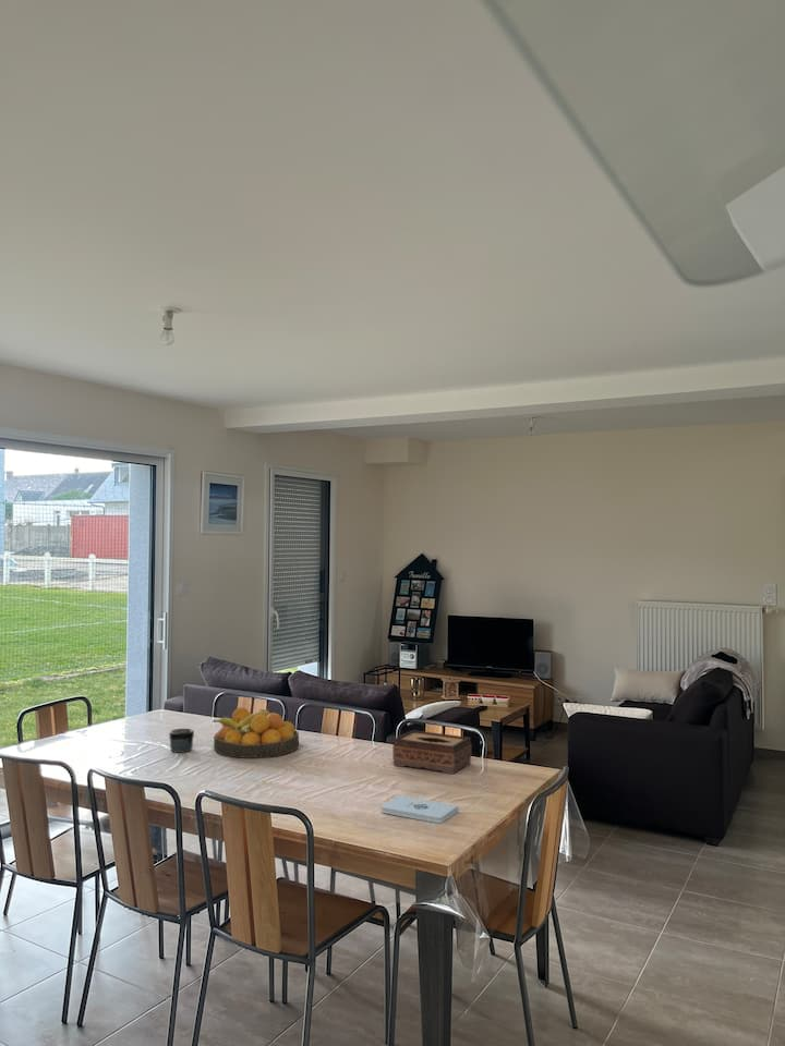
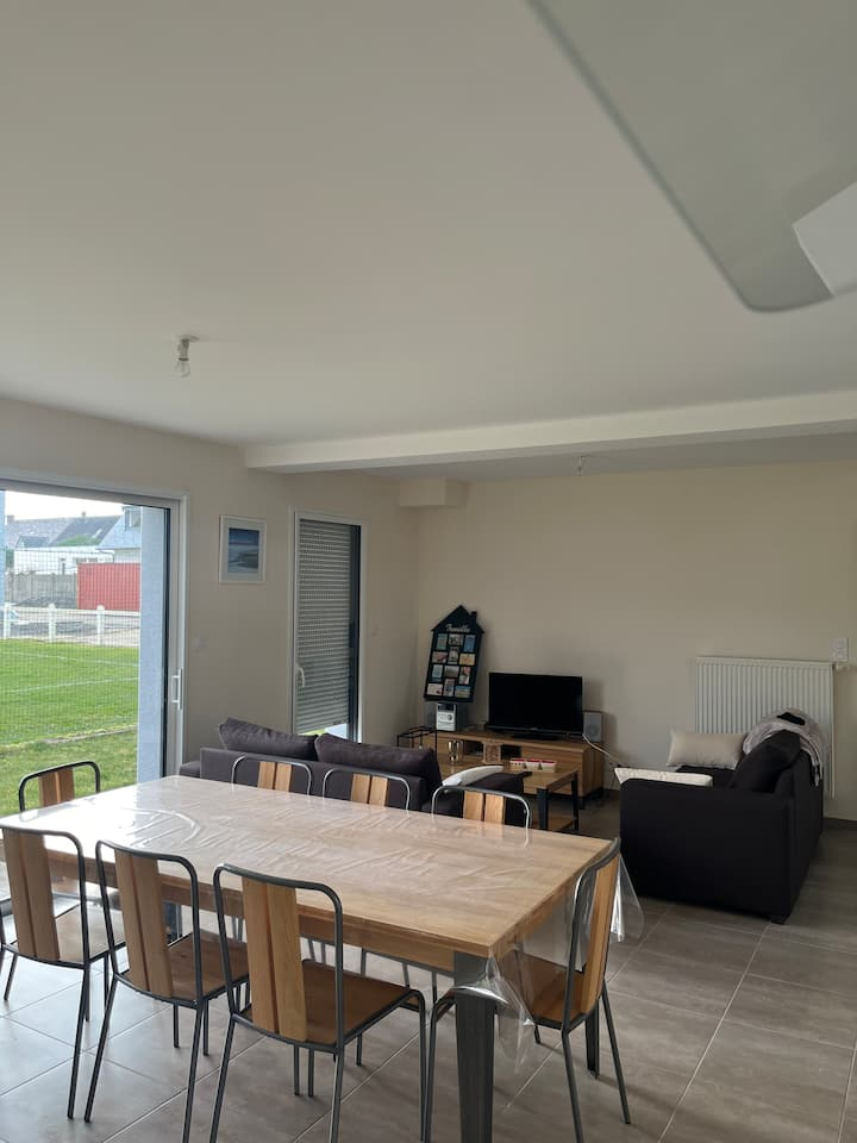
- jar (181, 740)
- notepad (419, 808)
- tissue box (432, 751)
- fruit bowl (256, 728)
